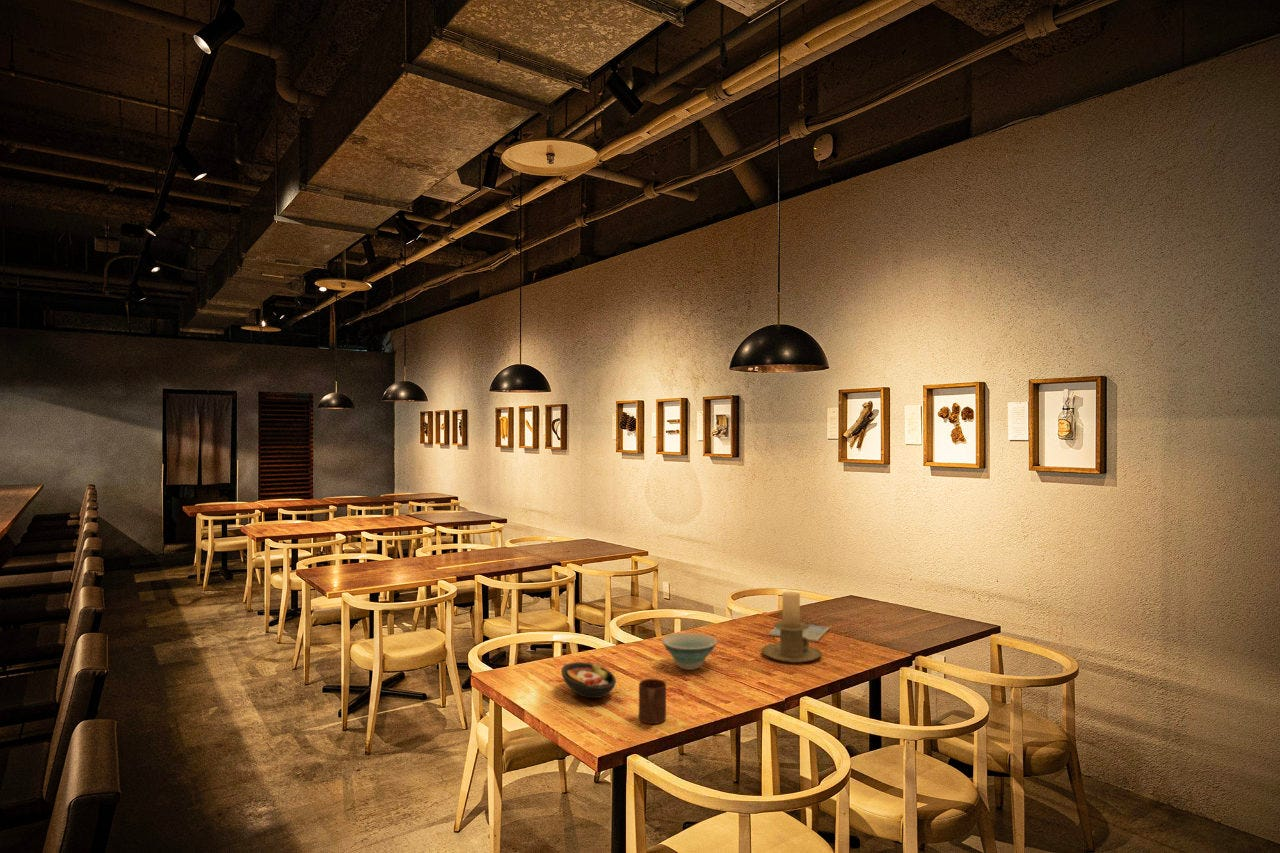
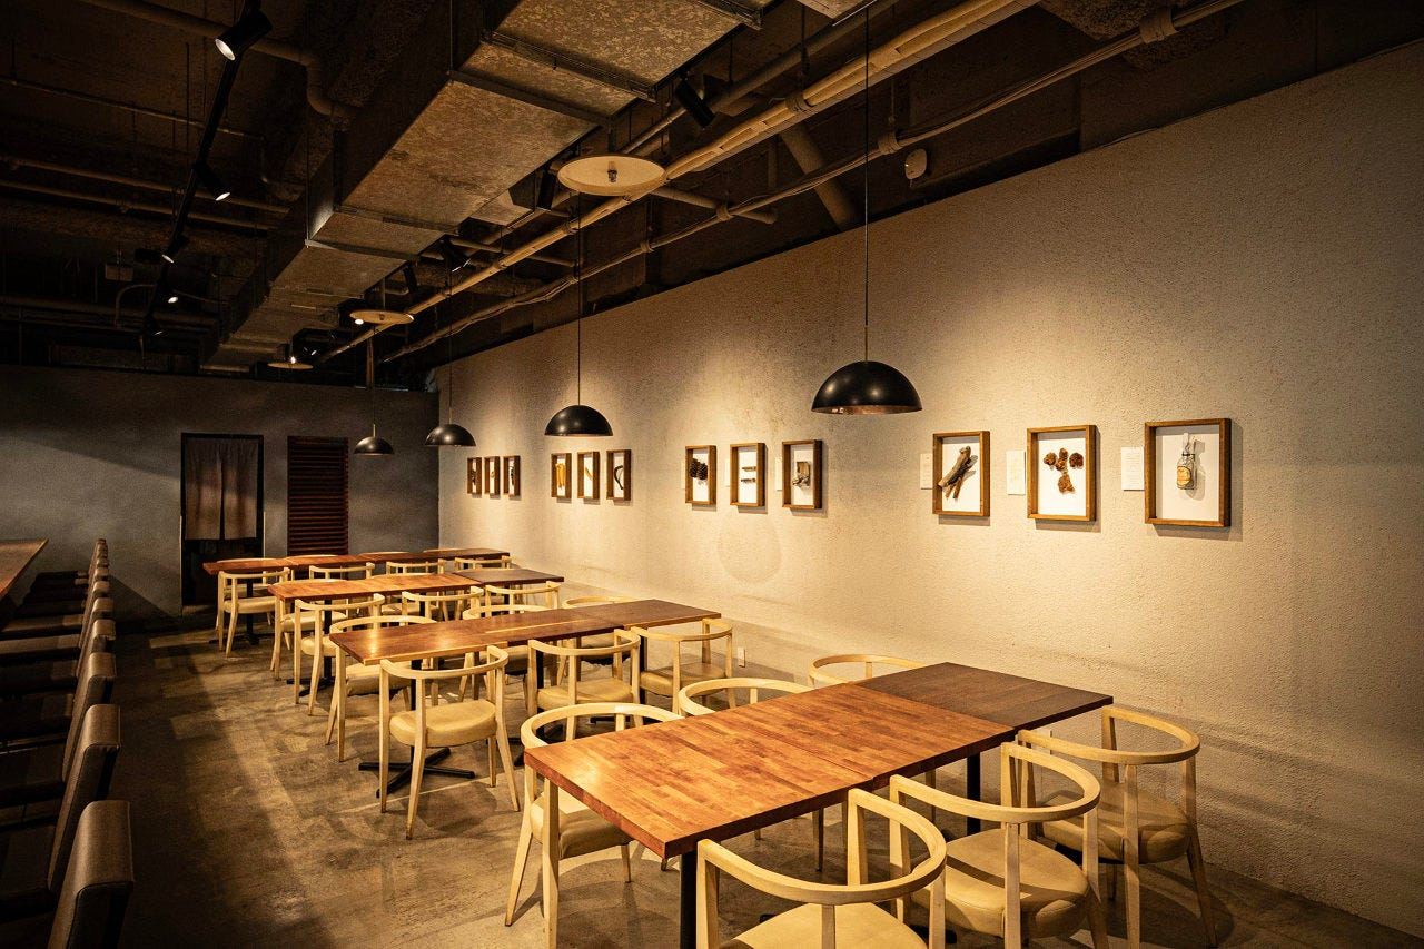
- cup (653, 702)
- drink coaster (803, 631)
- bowl (689, 653)
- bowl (588, 682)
- candle holder (791, 623)
